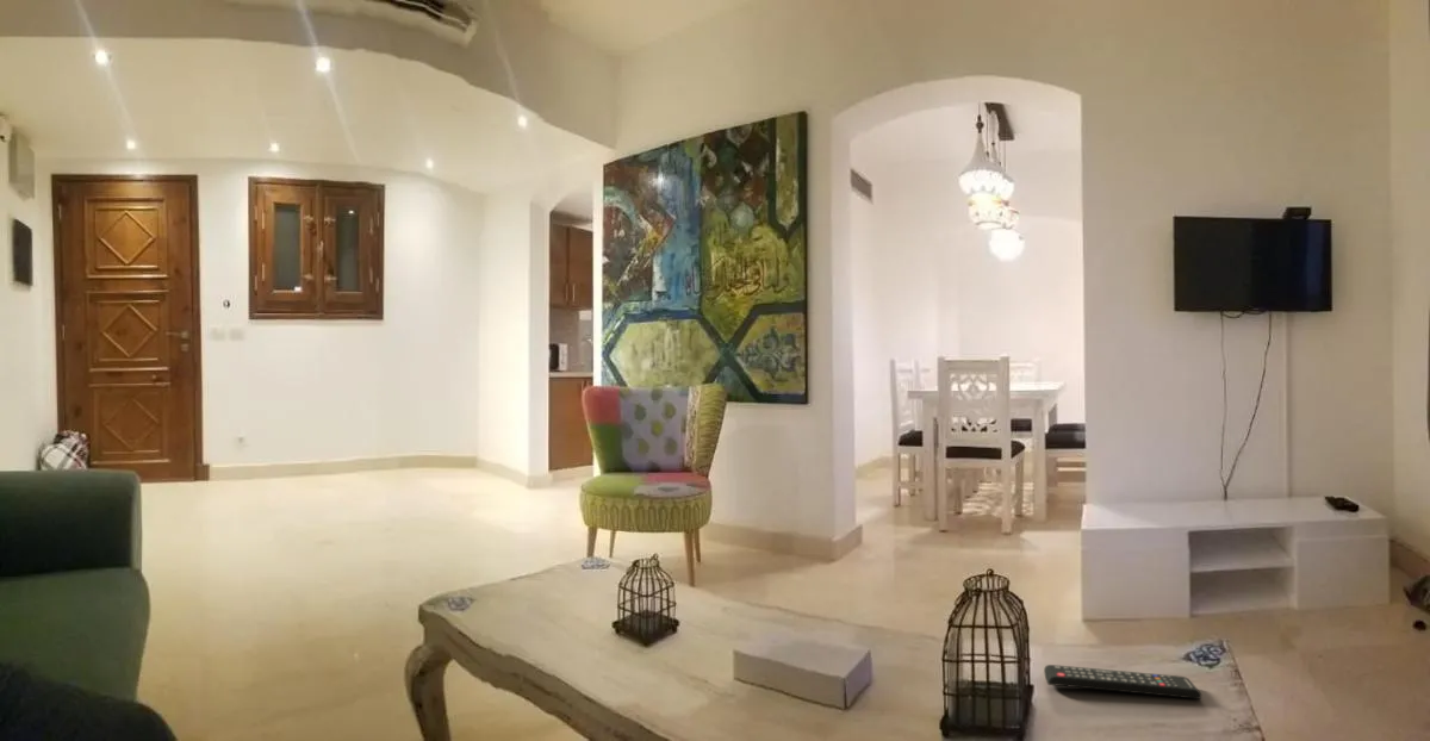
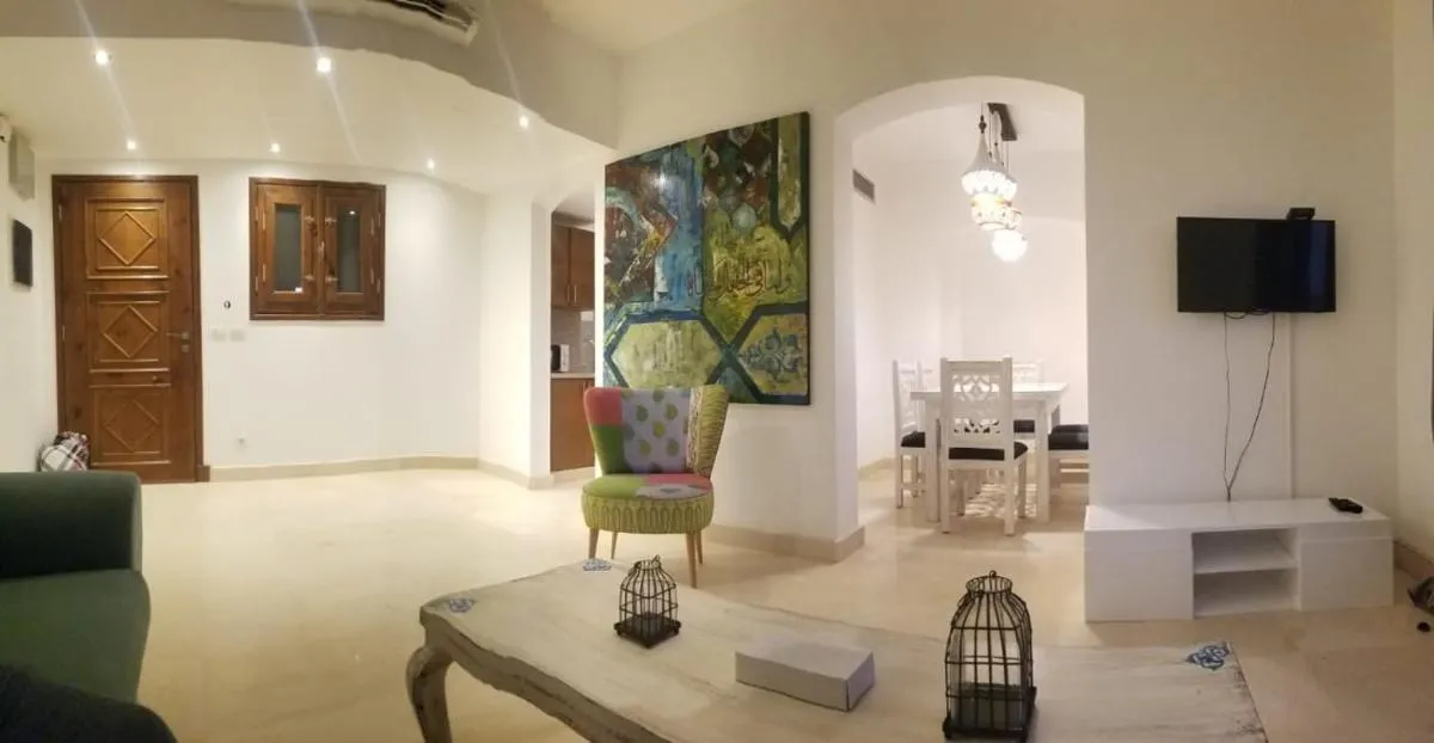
- remote control (1119, 681)
